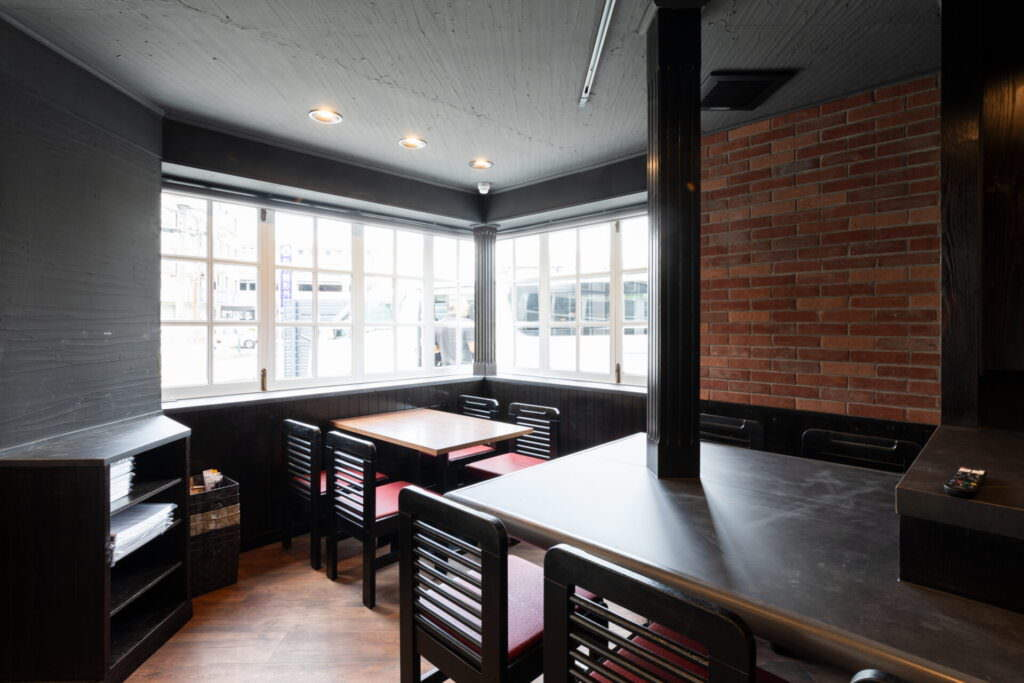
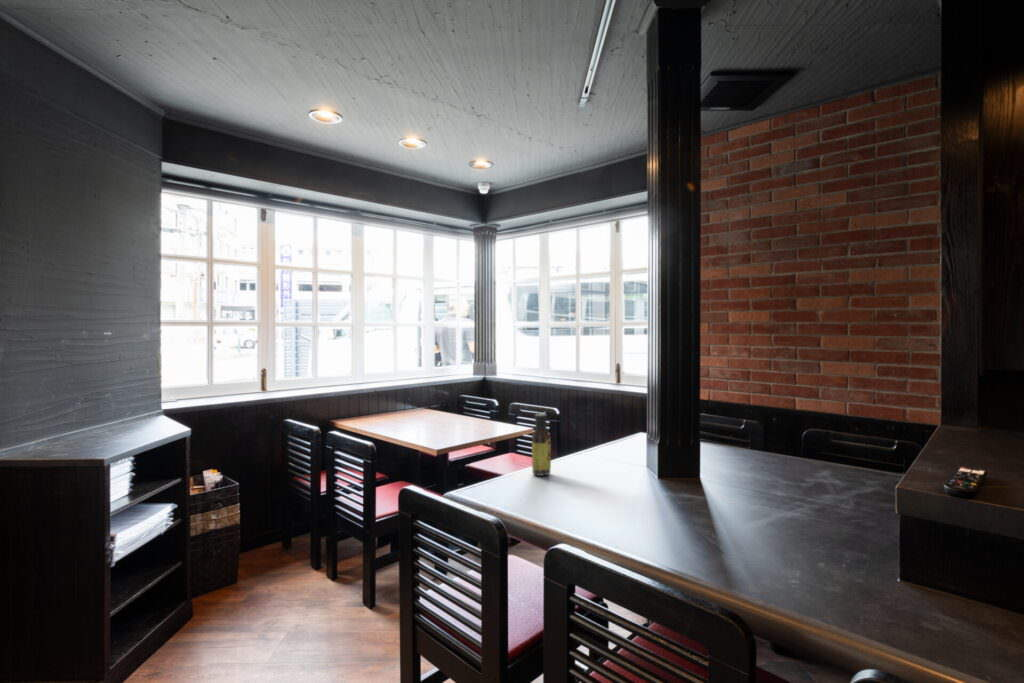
+ sauce bottle (541, 444)
